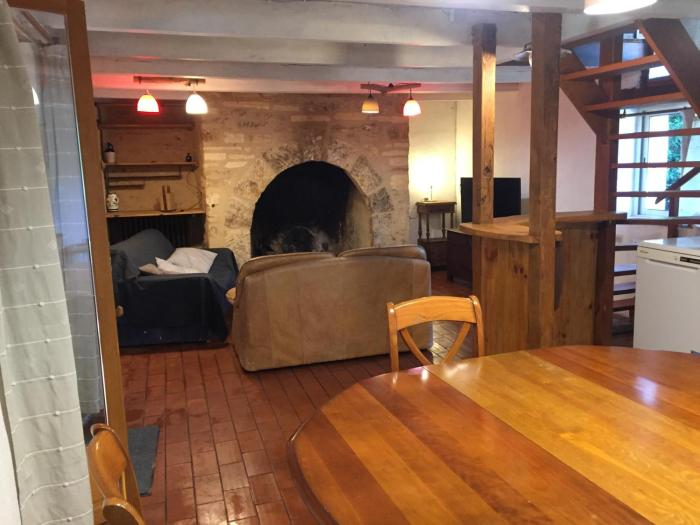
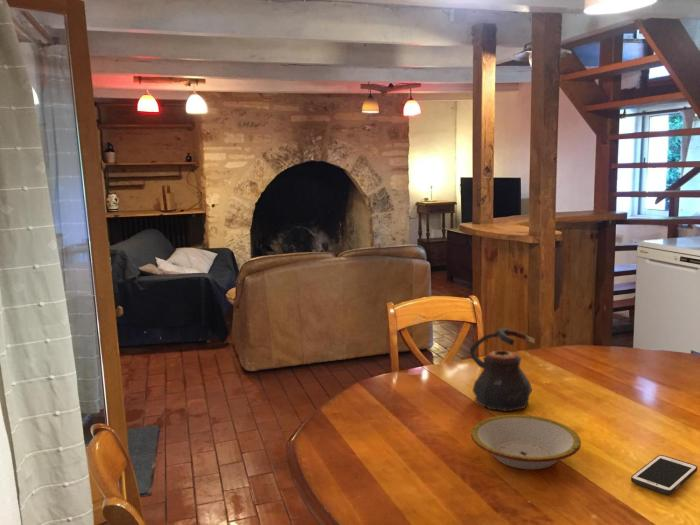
+ cell phone (664, 473)
+ bowl (524, 445)
+ teapot (500, 365)
